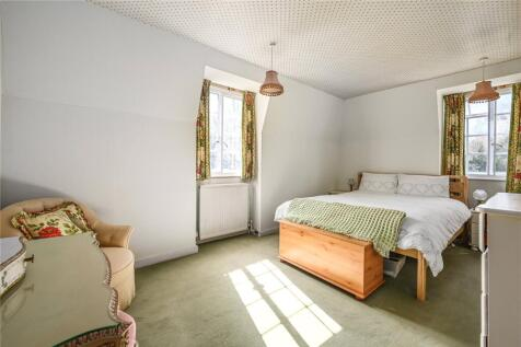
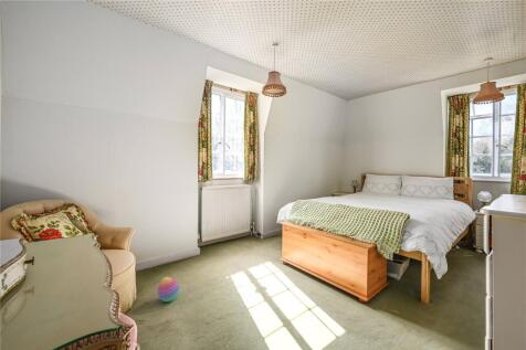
+ stacking toy (168, 288)
